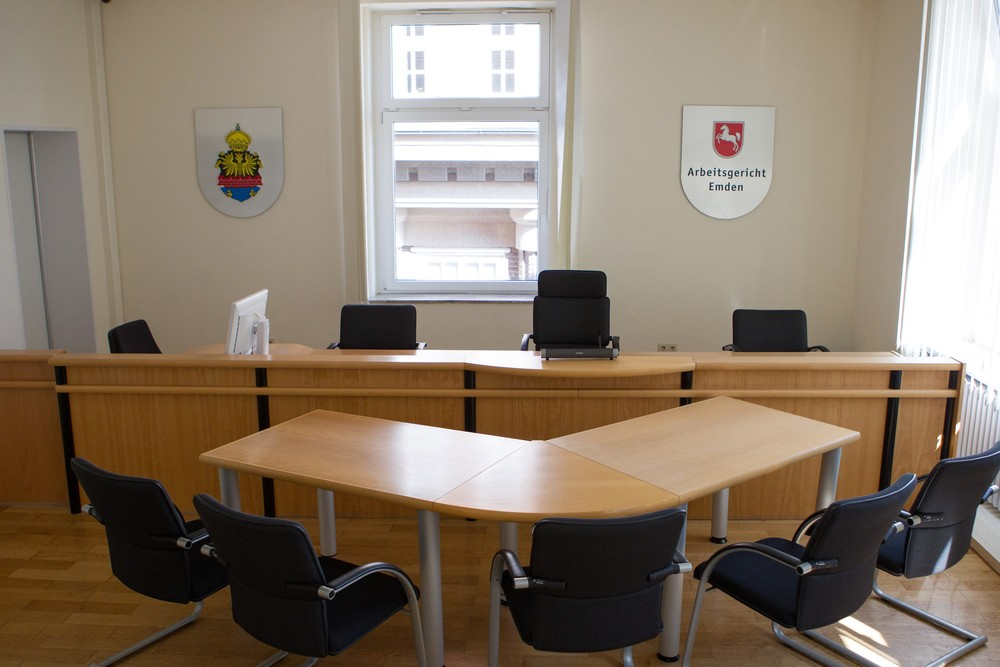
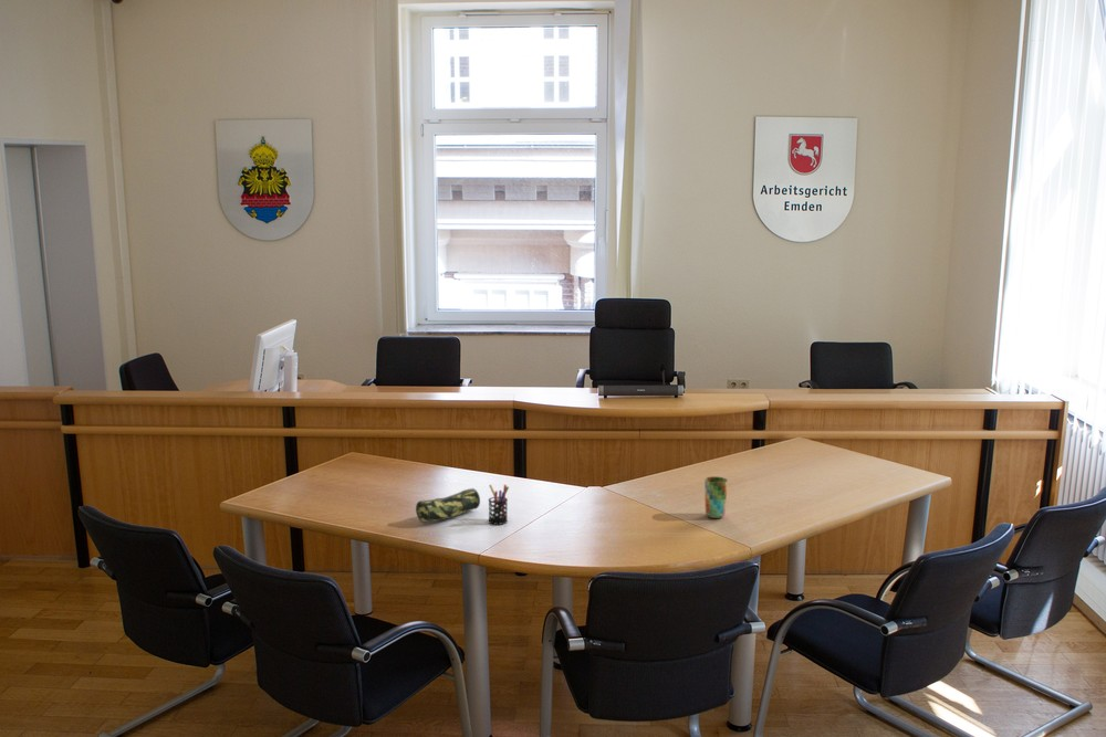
+ cup (716, 497)
+ pencil case (447, 506)
+ pen holder (500, 502)
